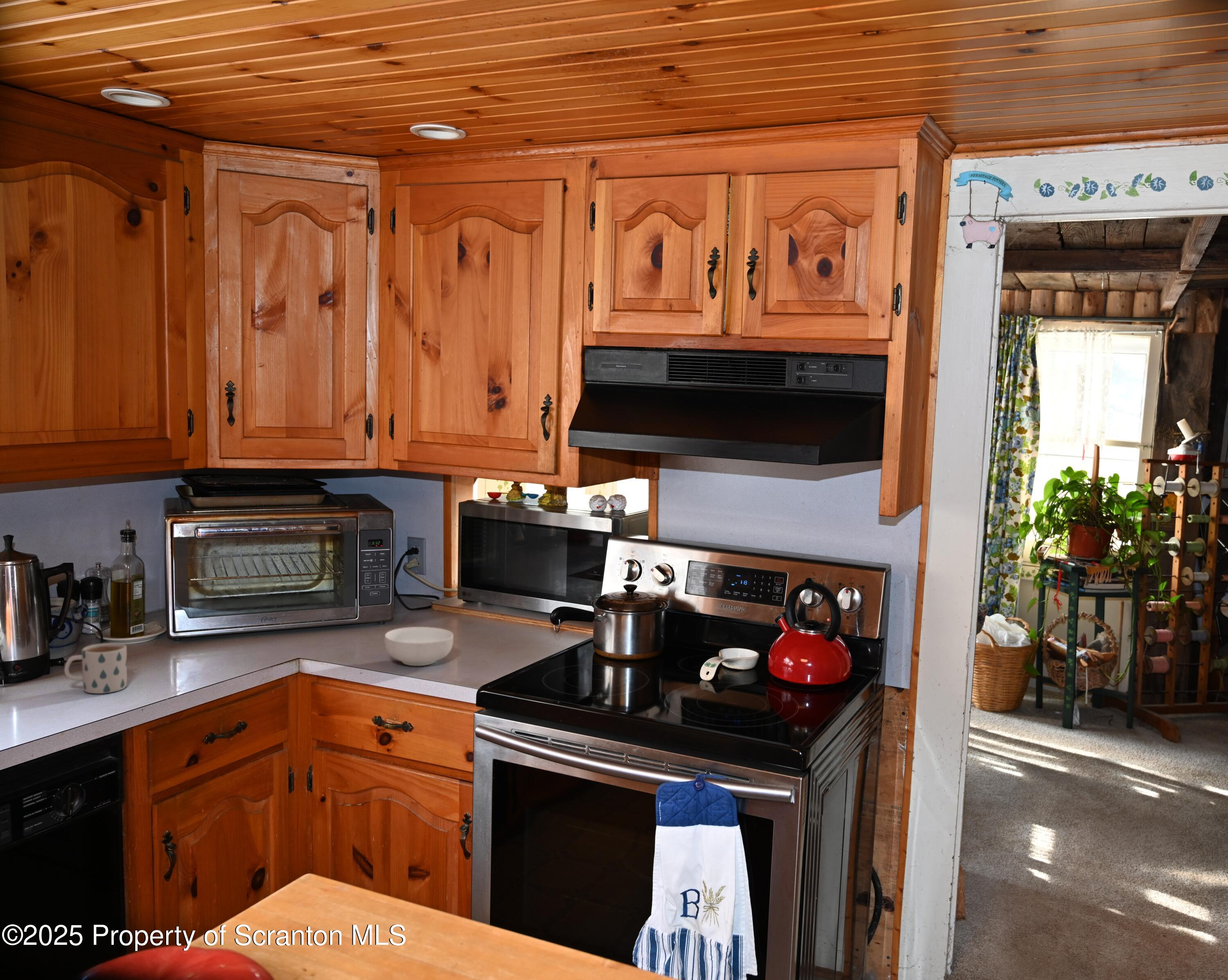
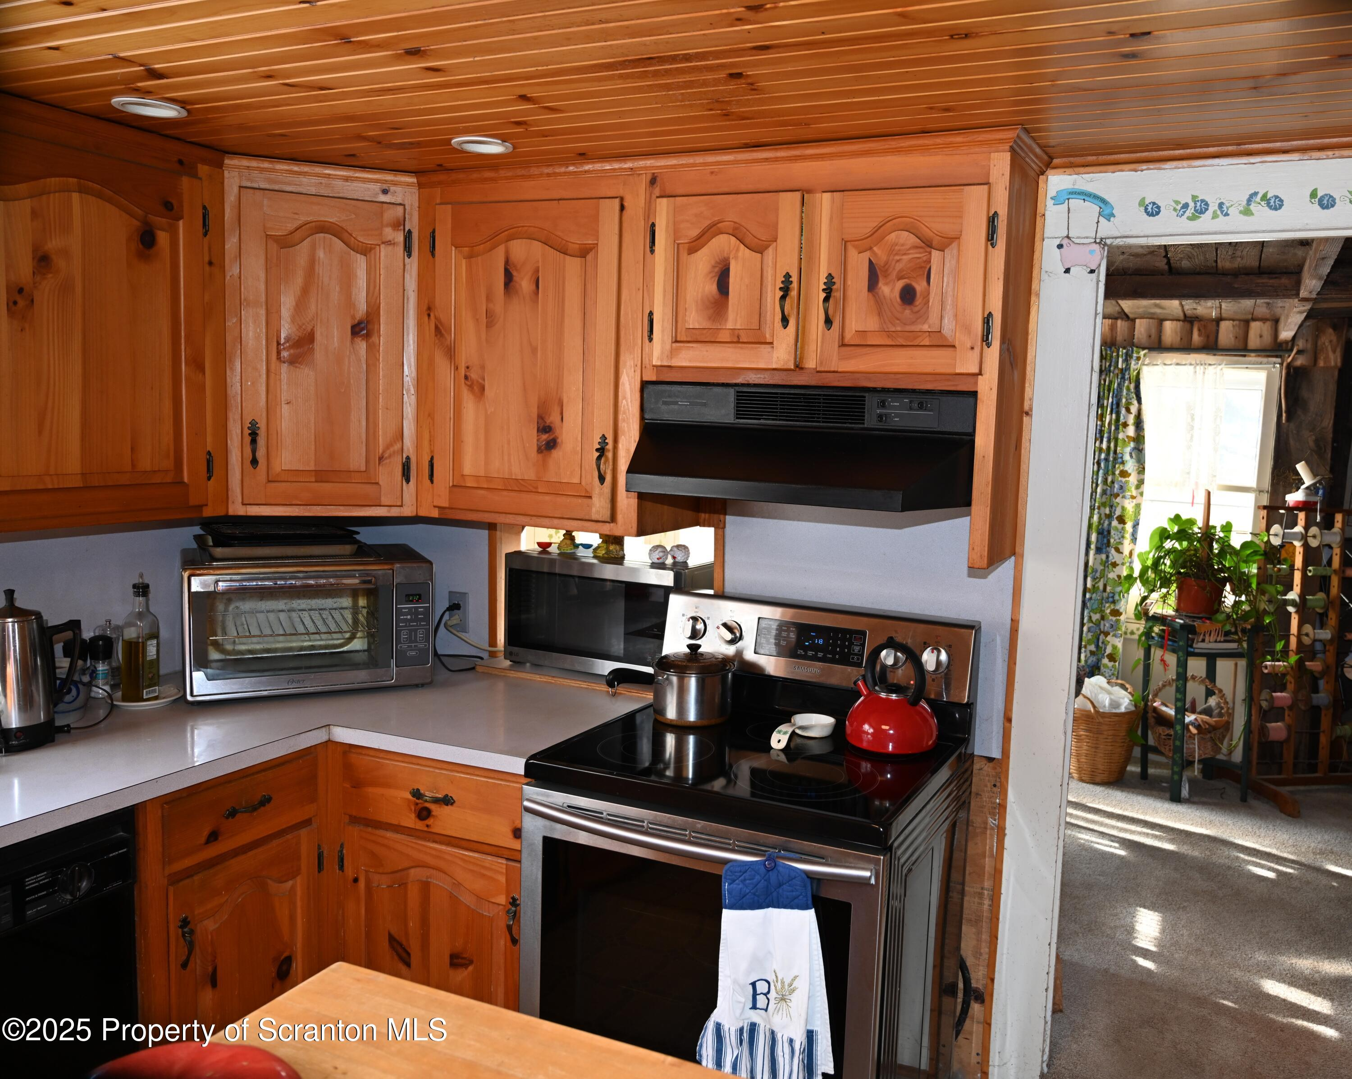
- cereal bowl (419, 648)
- mug (96, 669)
